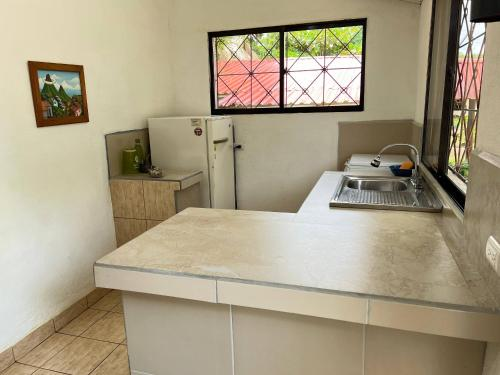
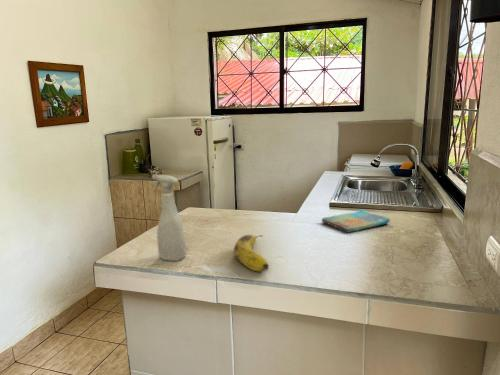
+ fruit (256, 252)
+ dish towel (355, 220)
+ spray bottle (169, 217)
